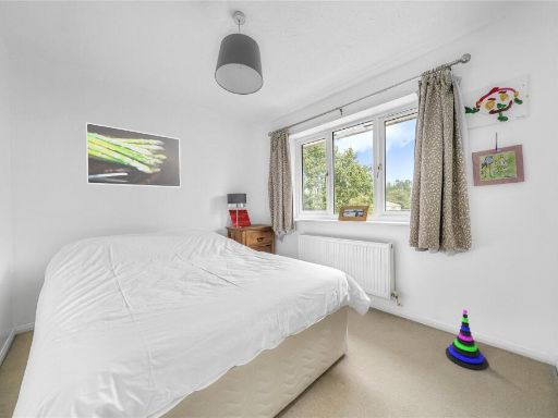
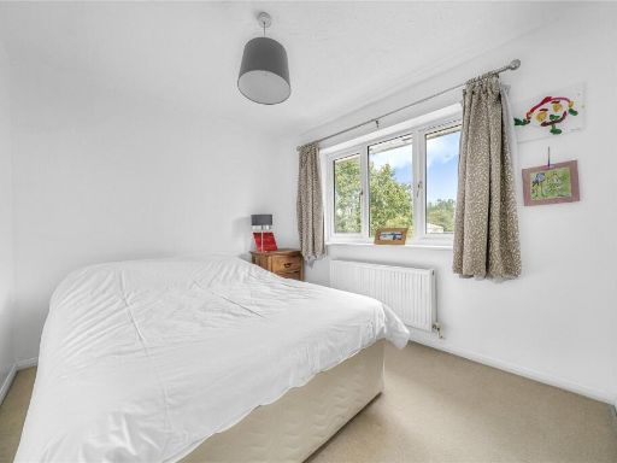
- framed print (138, 158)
- stacking toy (465, 334)
